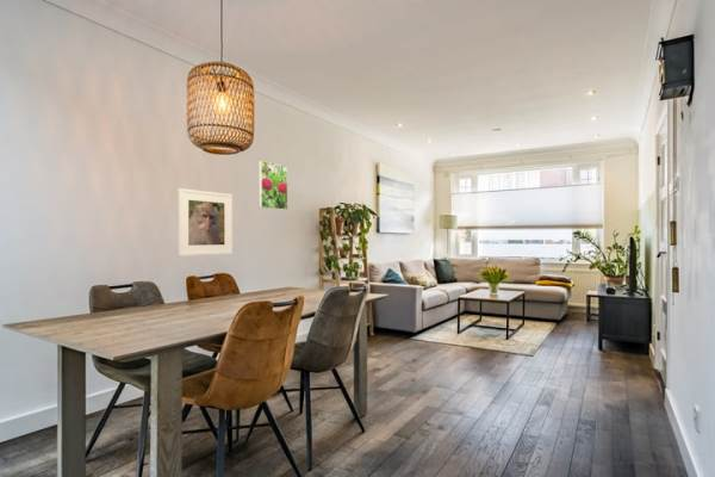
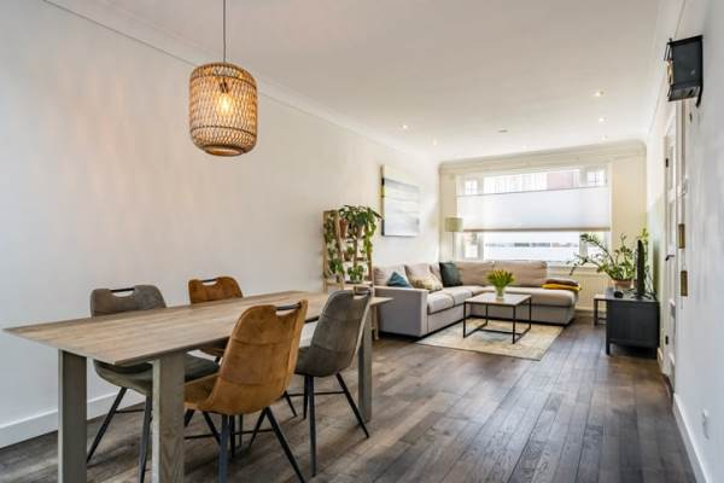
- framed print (273, 186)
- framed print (206, 223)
